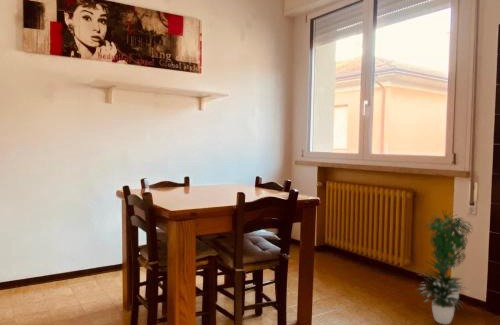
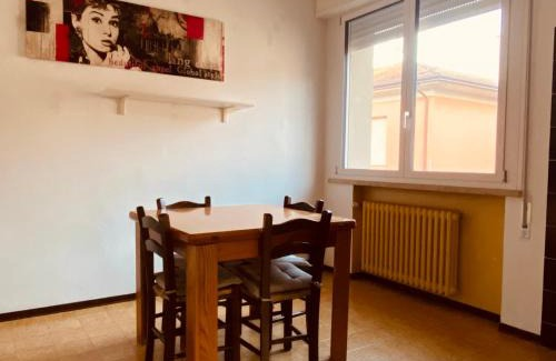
- potted plant (444, 261)
